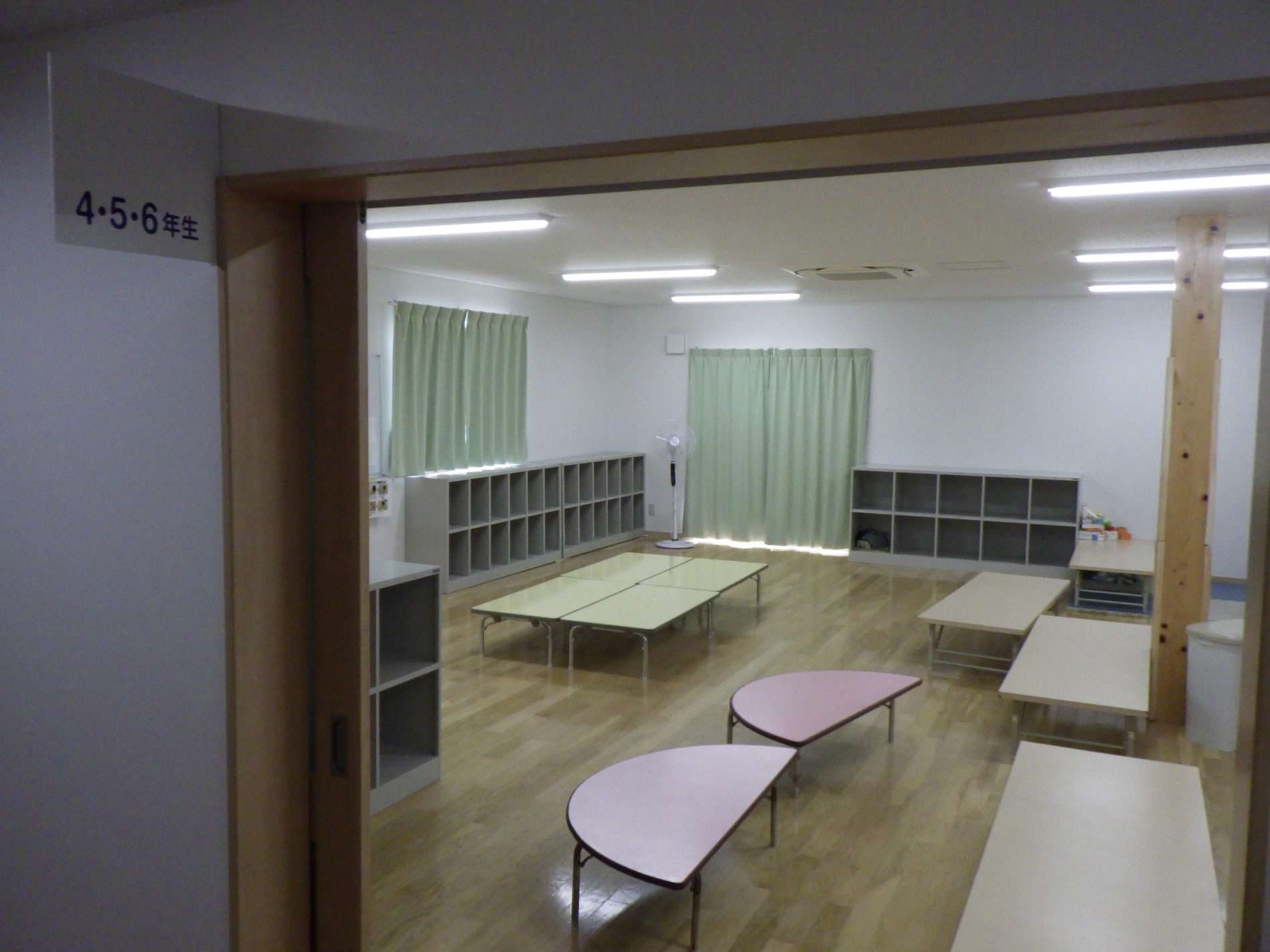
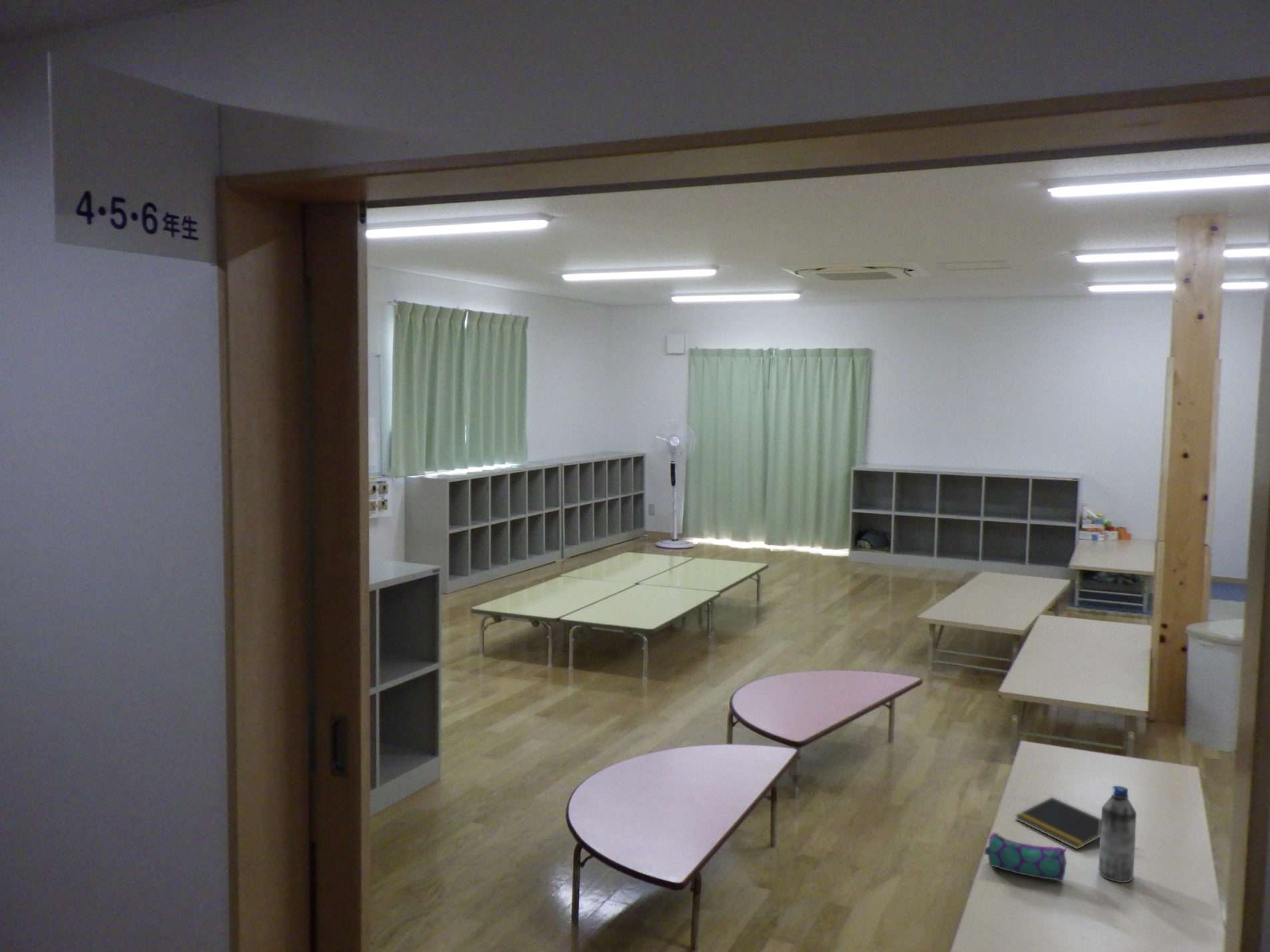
+ pencil case (1025, 856)
+ notepad (1064, 822)
+ water bottle (1118, 832)
